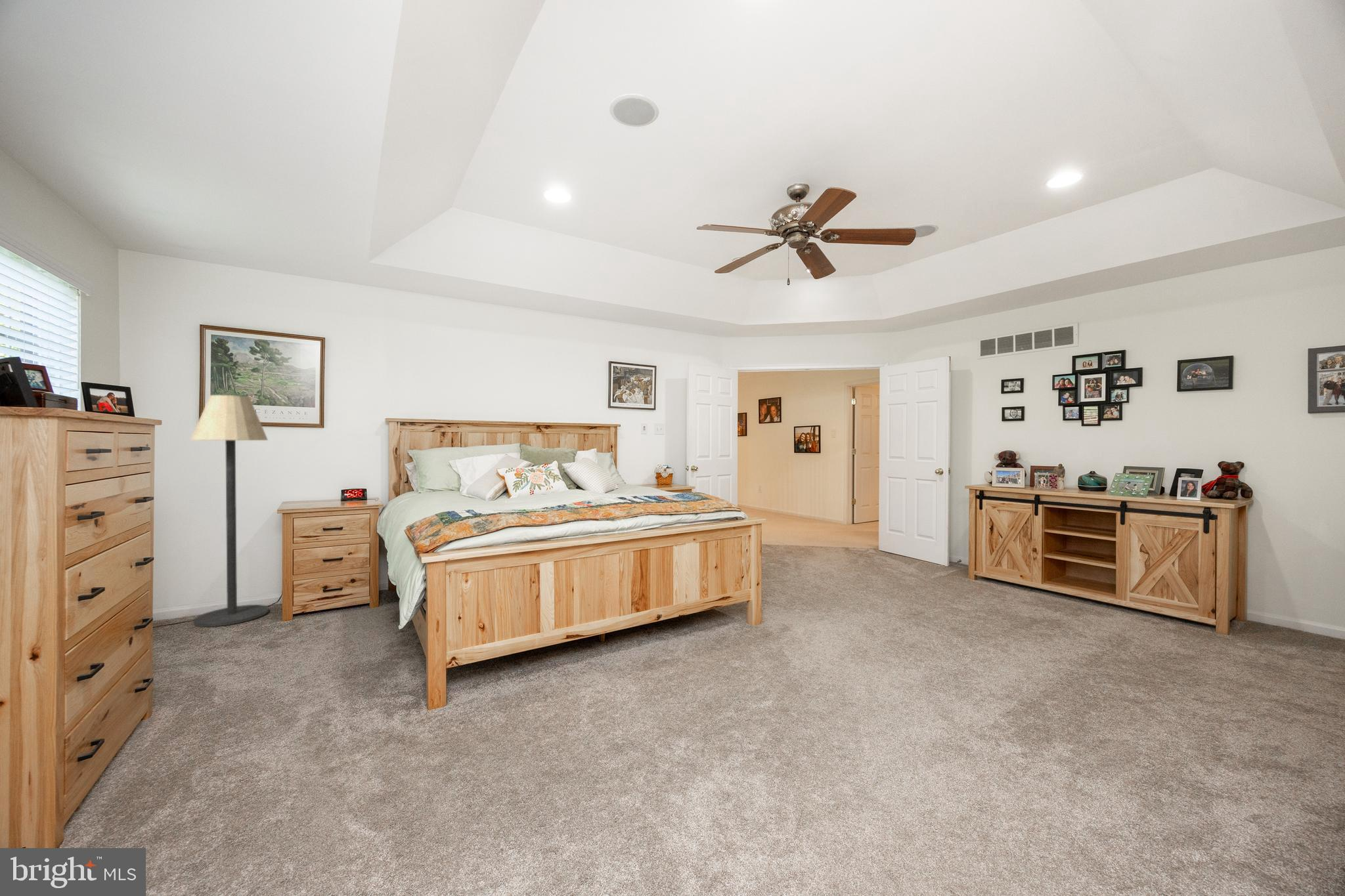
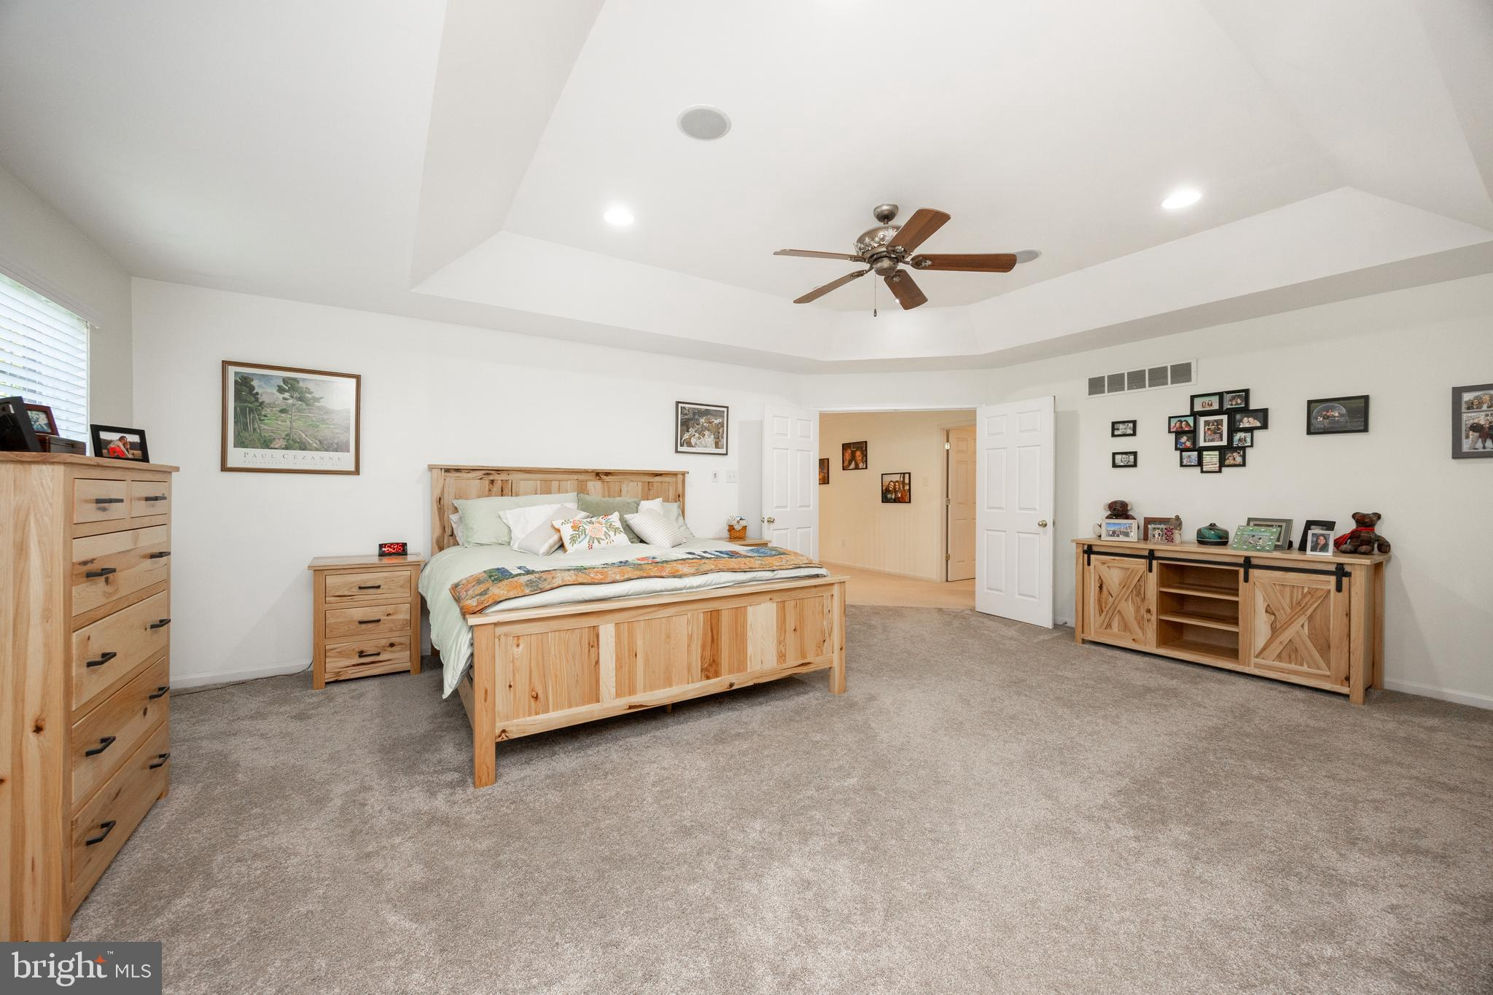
- floor lamp (231, 507)
